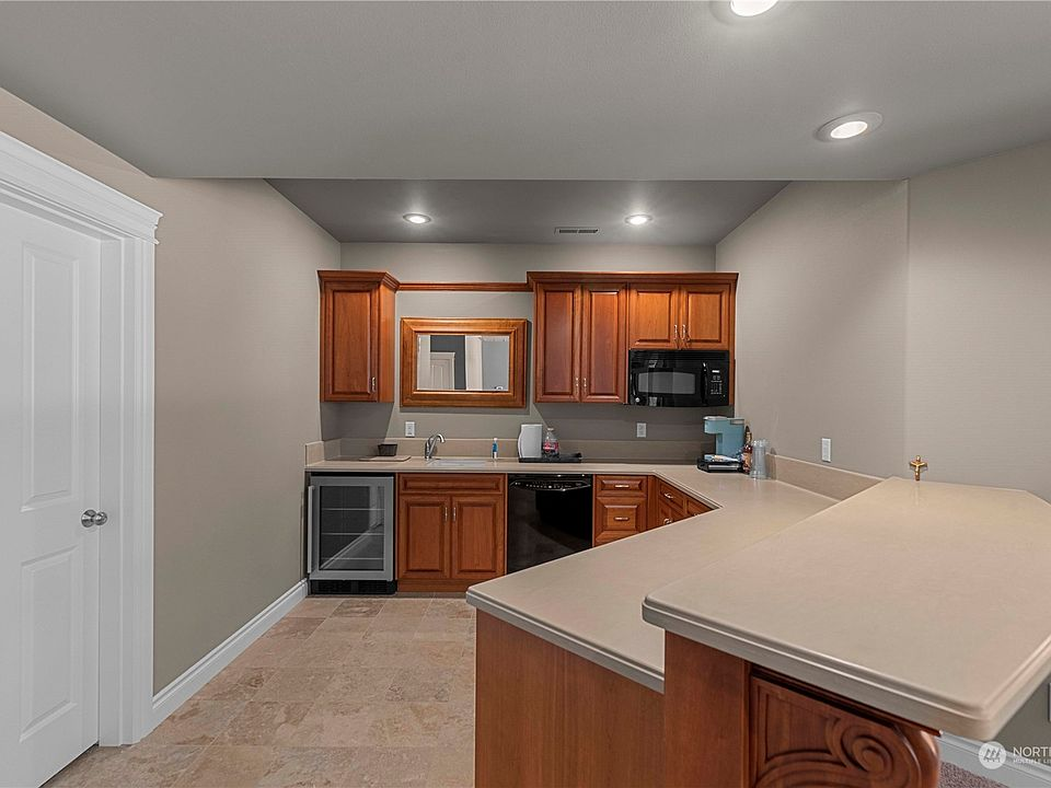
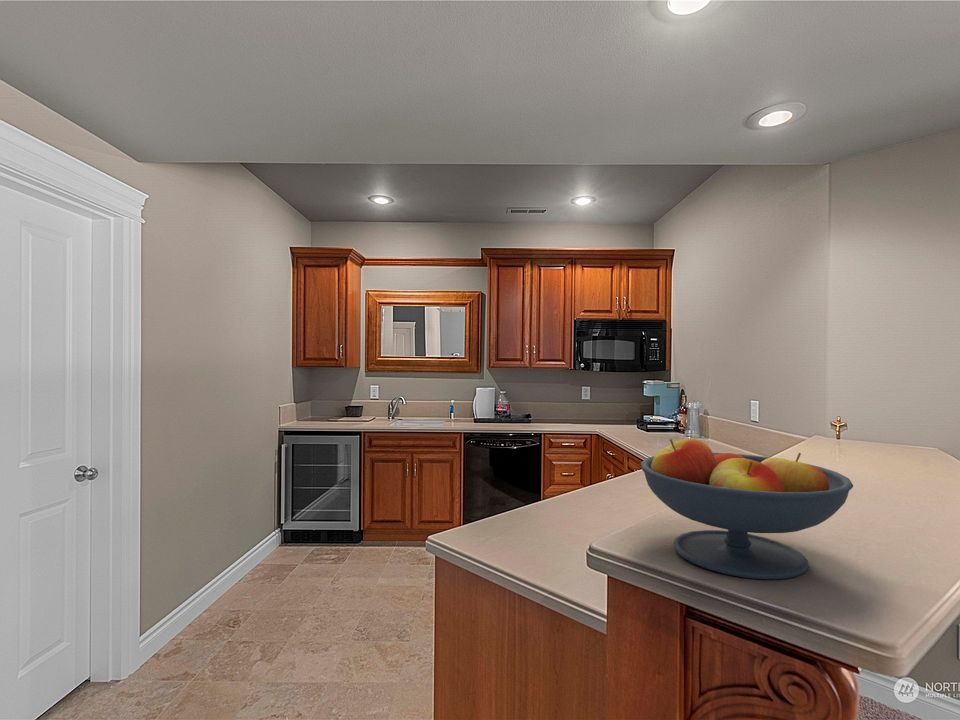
+ fruit bowl (737, 496)
